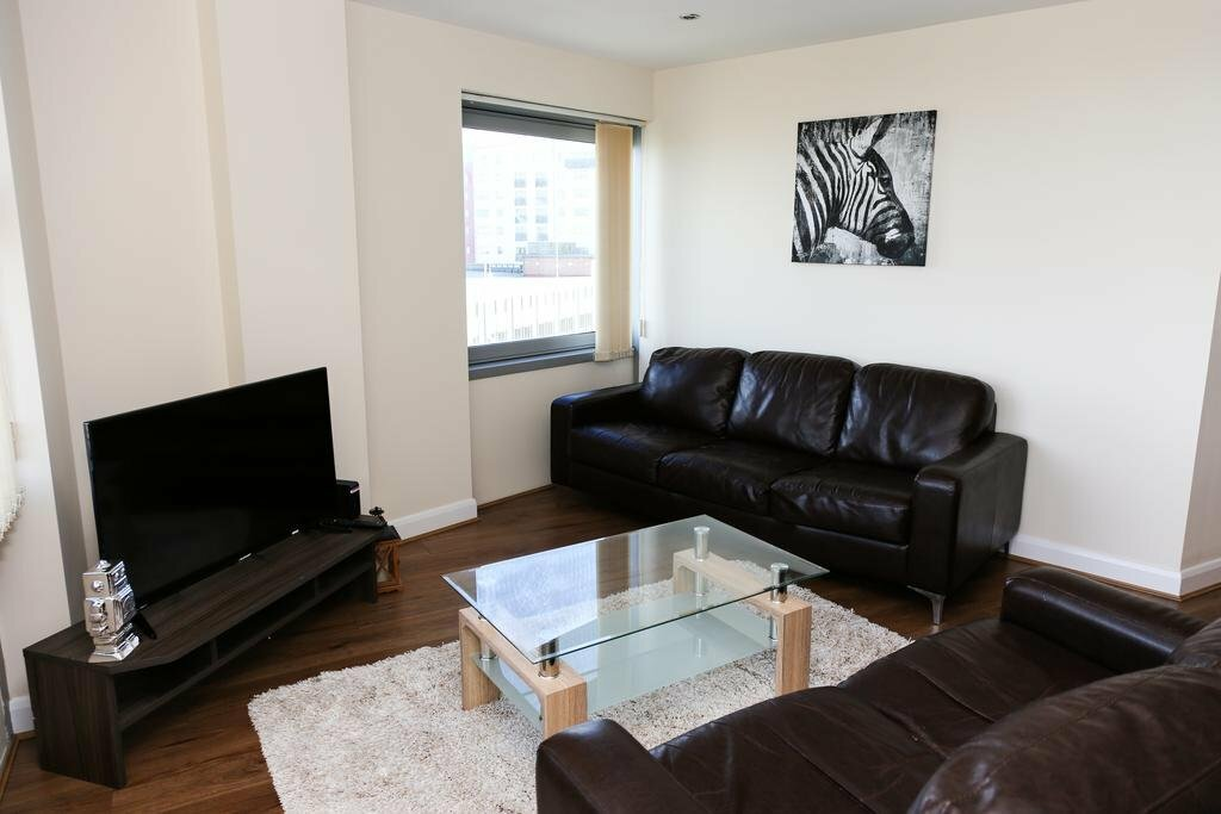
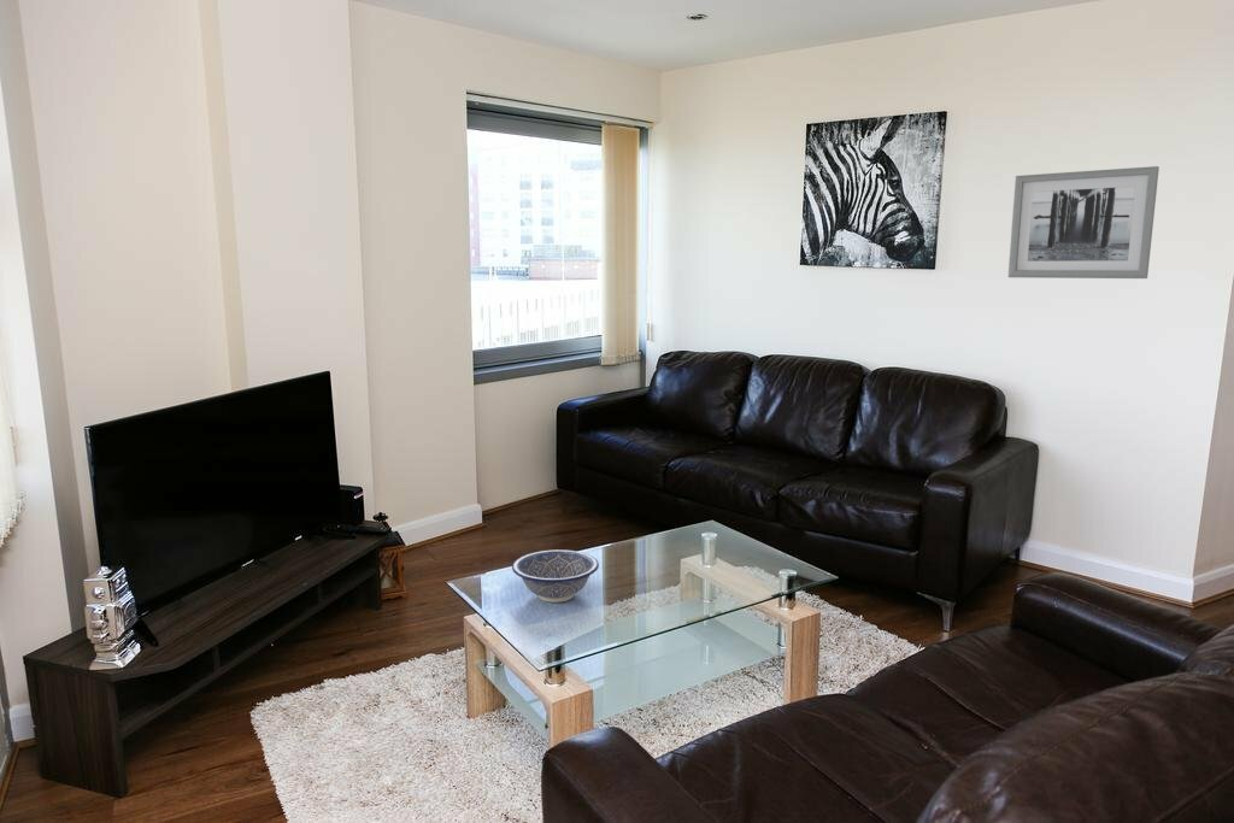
+ wall art (1079, 225)
+ decorative bowl (556, 580)
